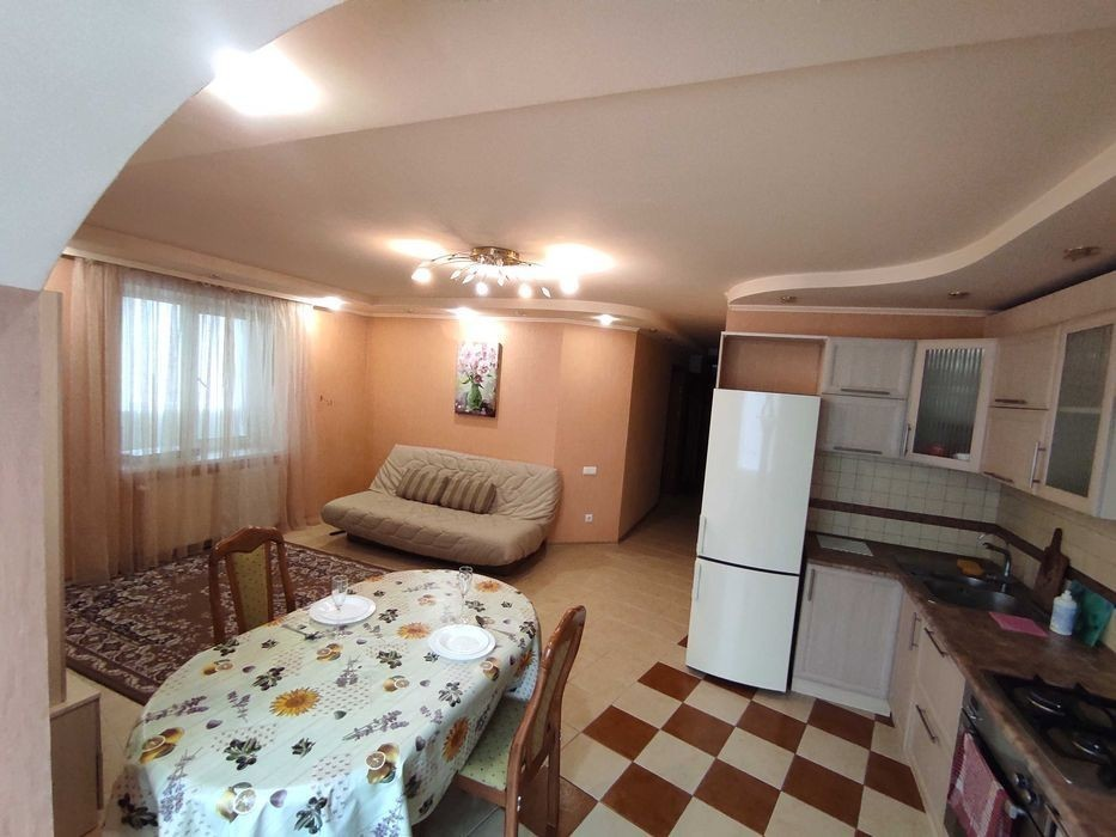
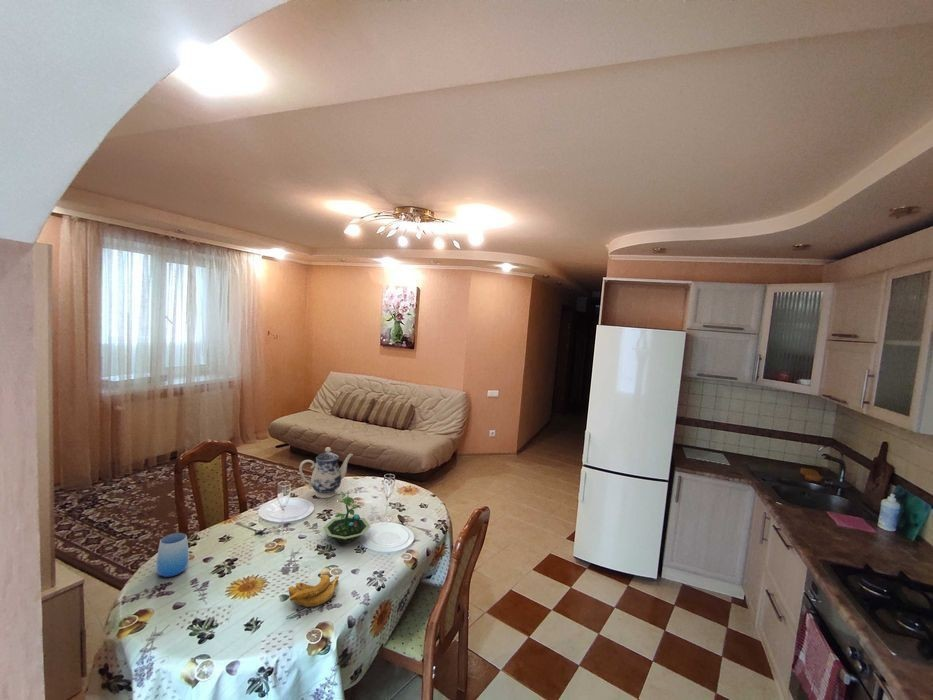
+ banana (314, 586)
+ terrarium (348, 503)
+ cup (173, 554)
+ teapot (326, 470)
